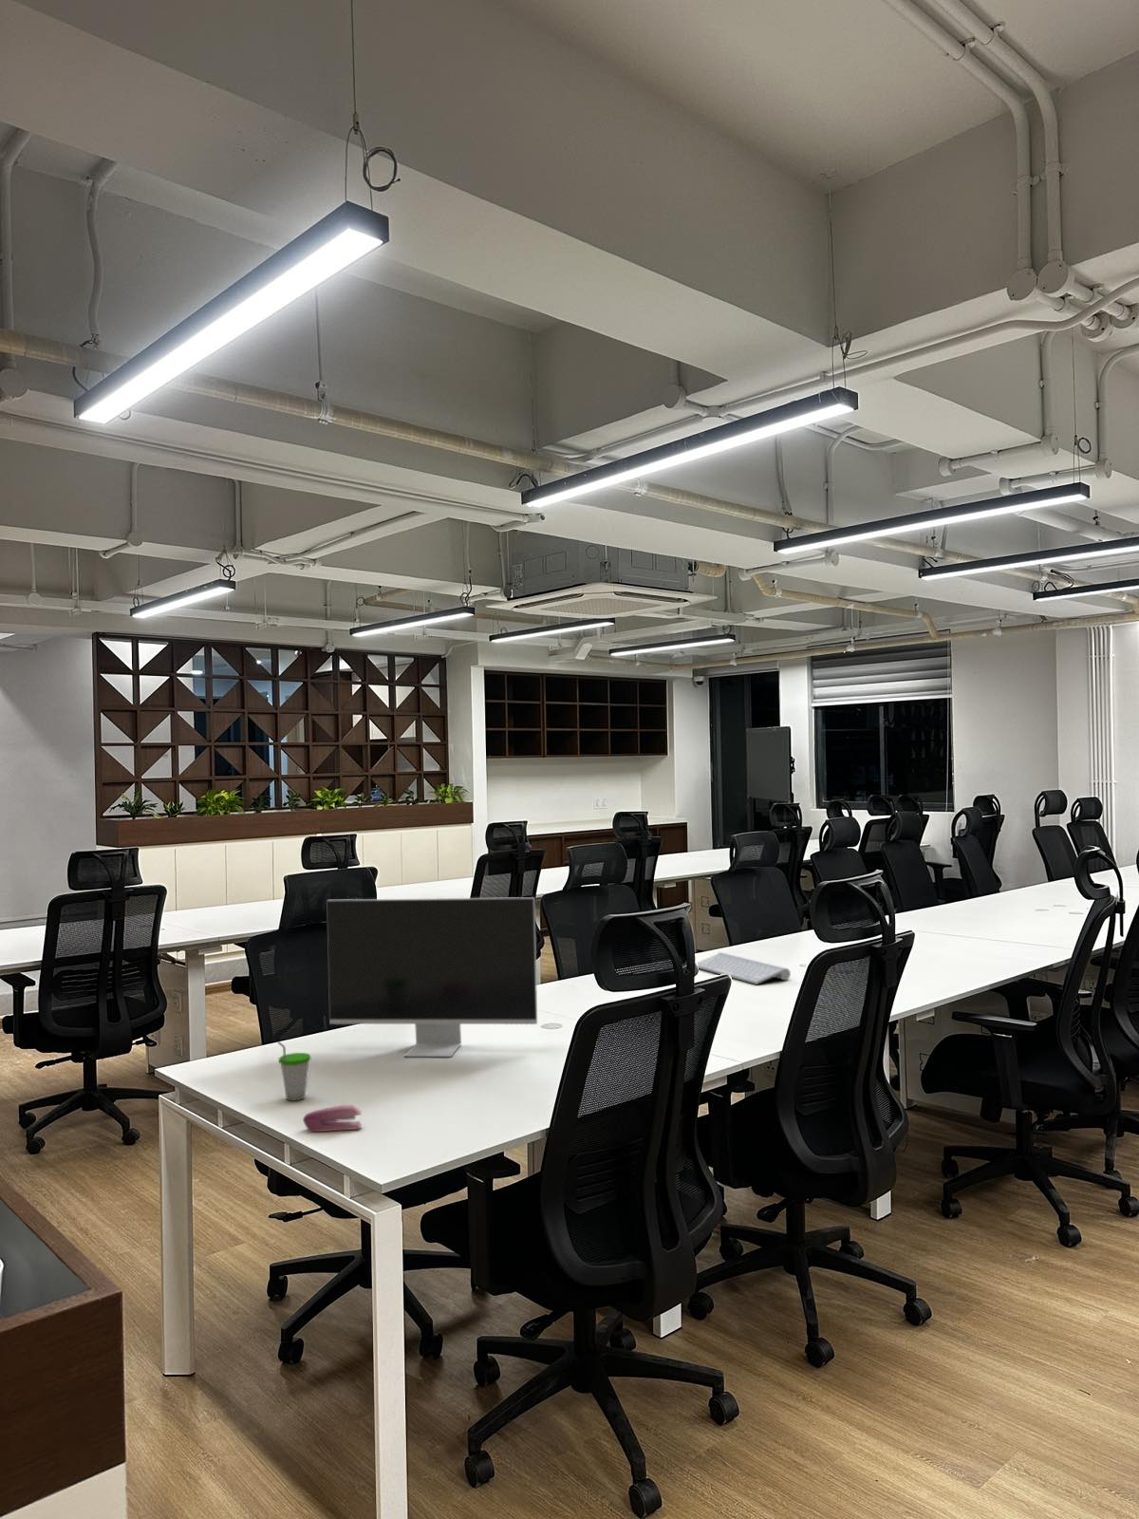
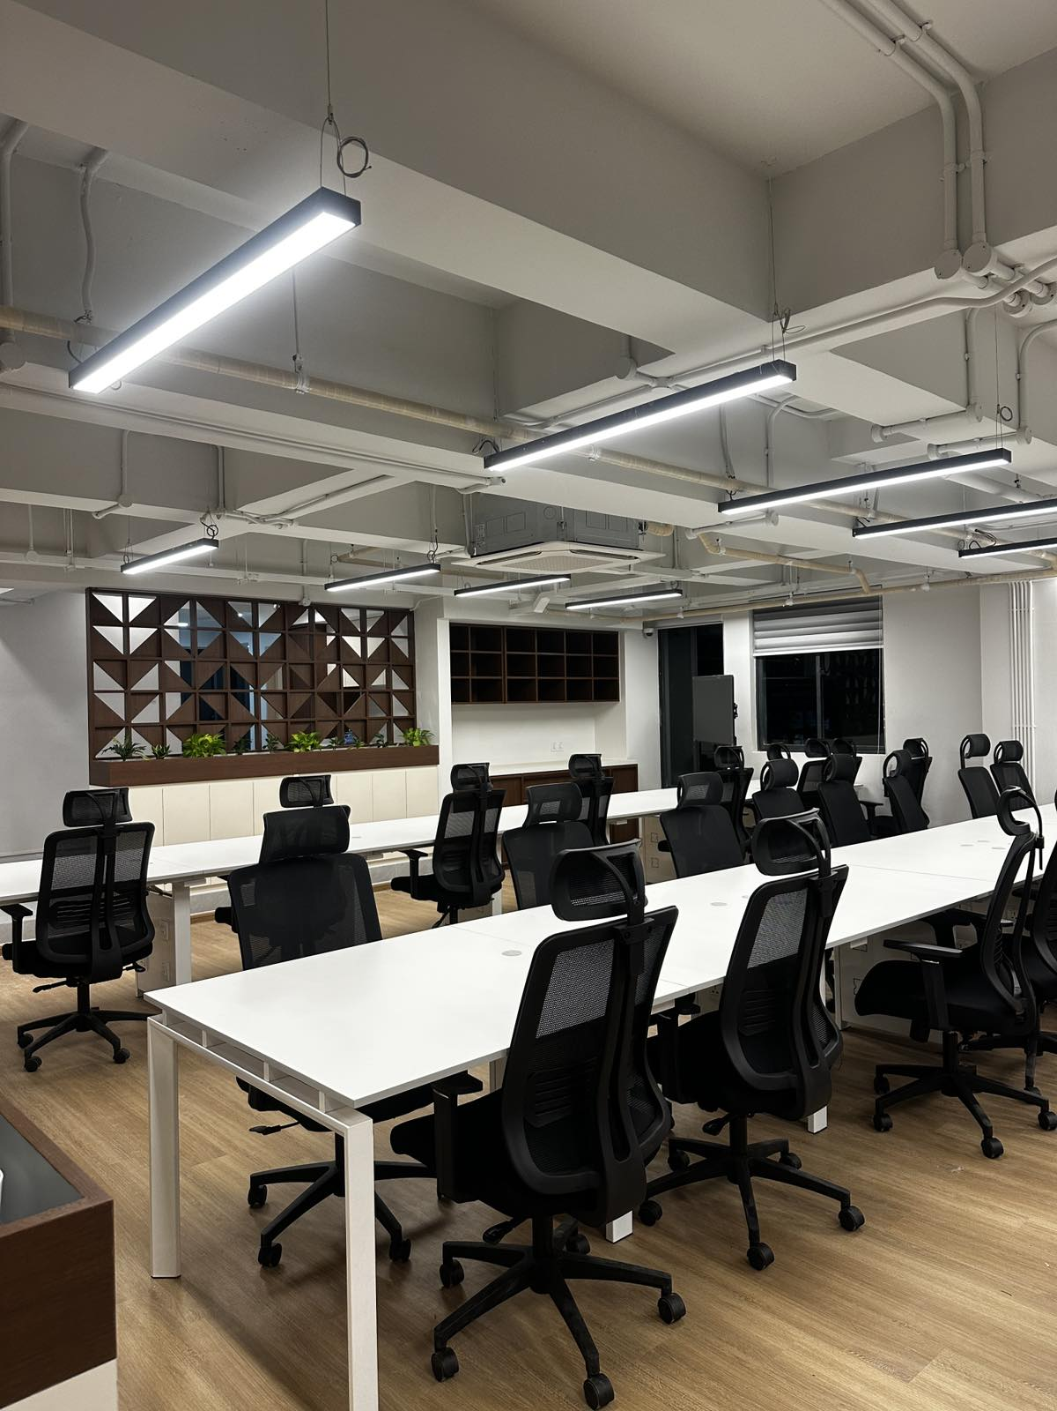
- keyboard (739, 966)
- stapler (333, 1117)
- monitor (431, 974)
- cup (294, 1068)
